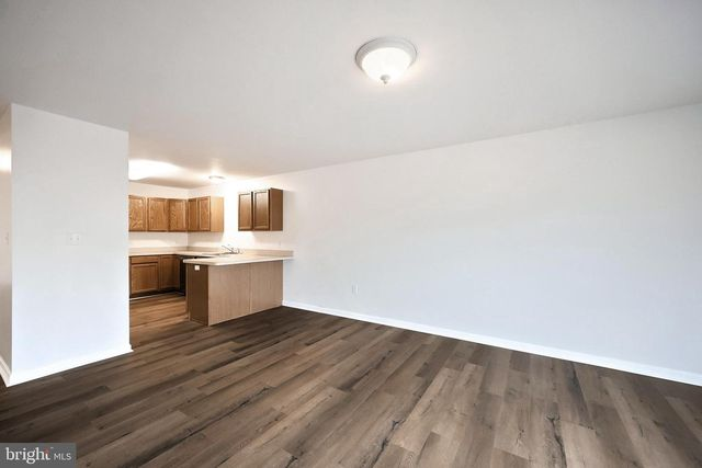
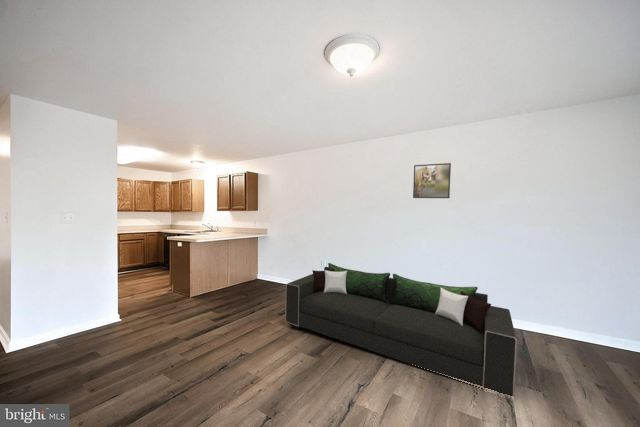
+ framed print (431, 181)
+ sofa (384, 309)
